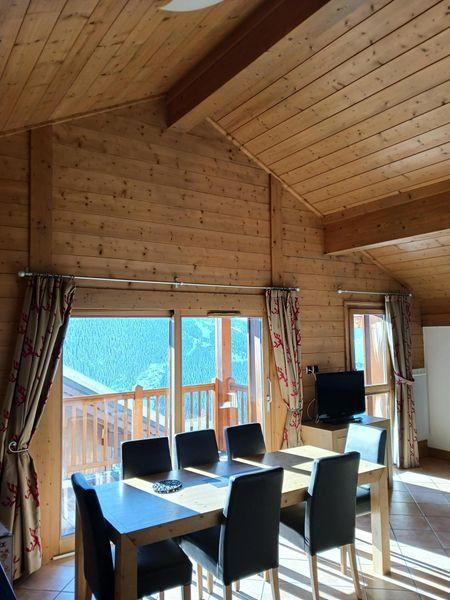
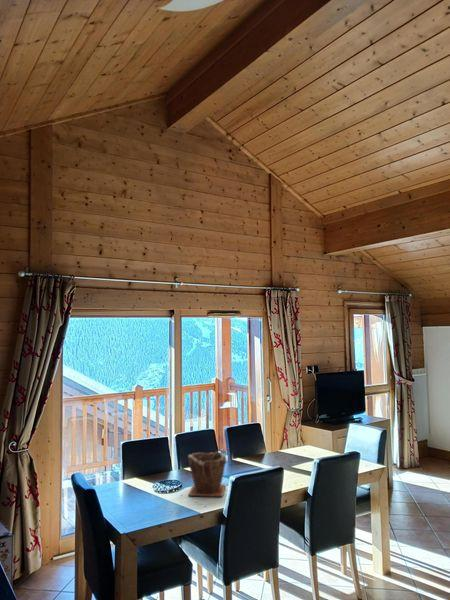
+ plant pot (207, 472)
